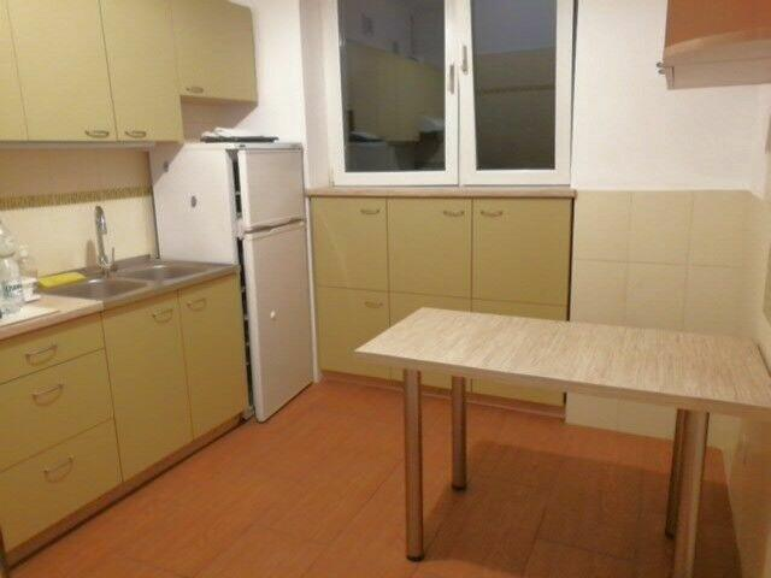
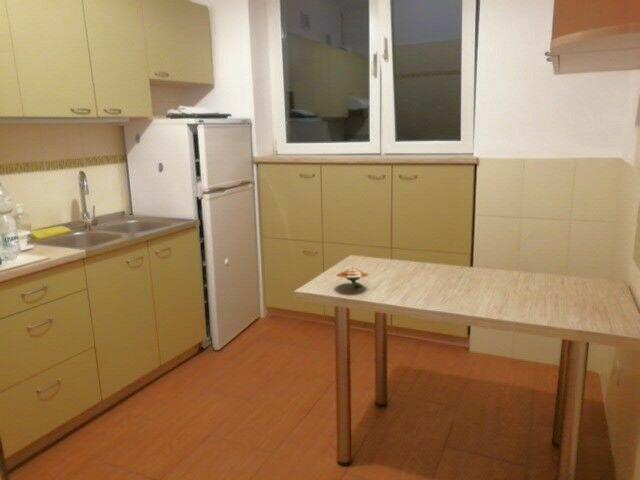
+ flower (352, 277)
